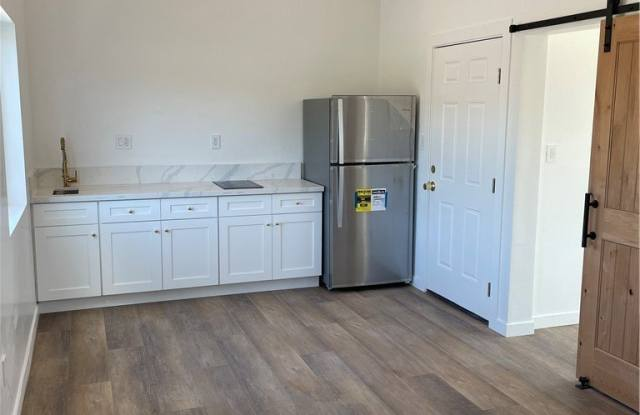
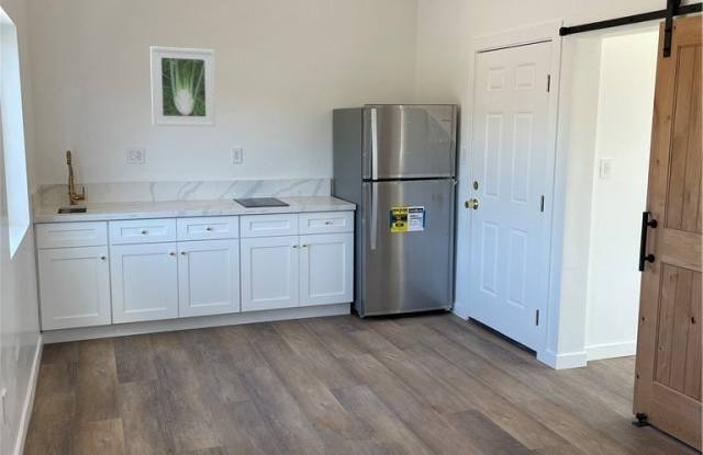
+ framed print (183, 87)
